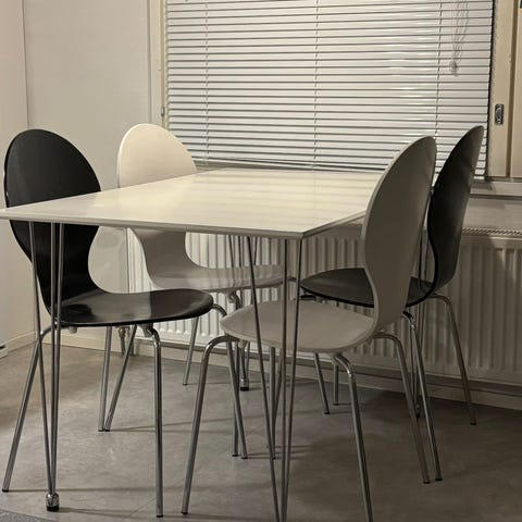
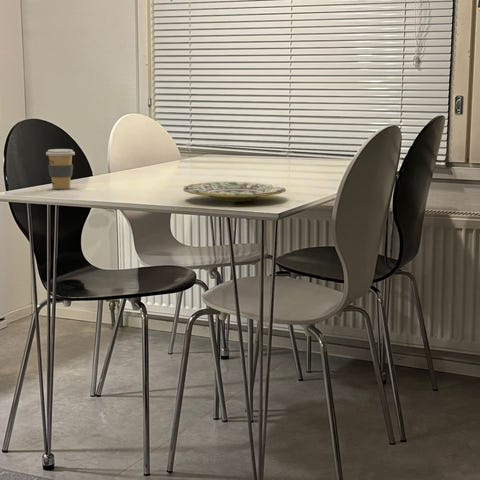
+ plate (234, 193)
+ coffee cup (60, 169)
